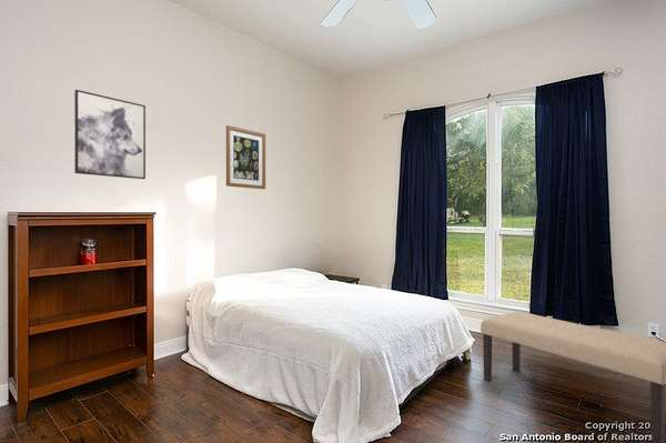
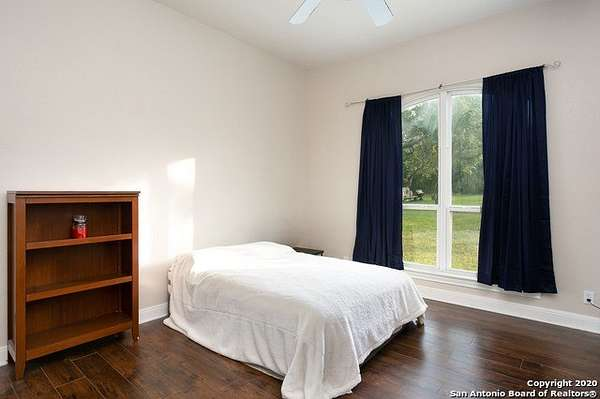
- bench (573, 359)
- wall art (112, 137)
- wall art (246, 159)
